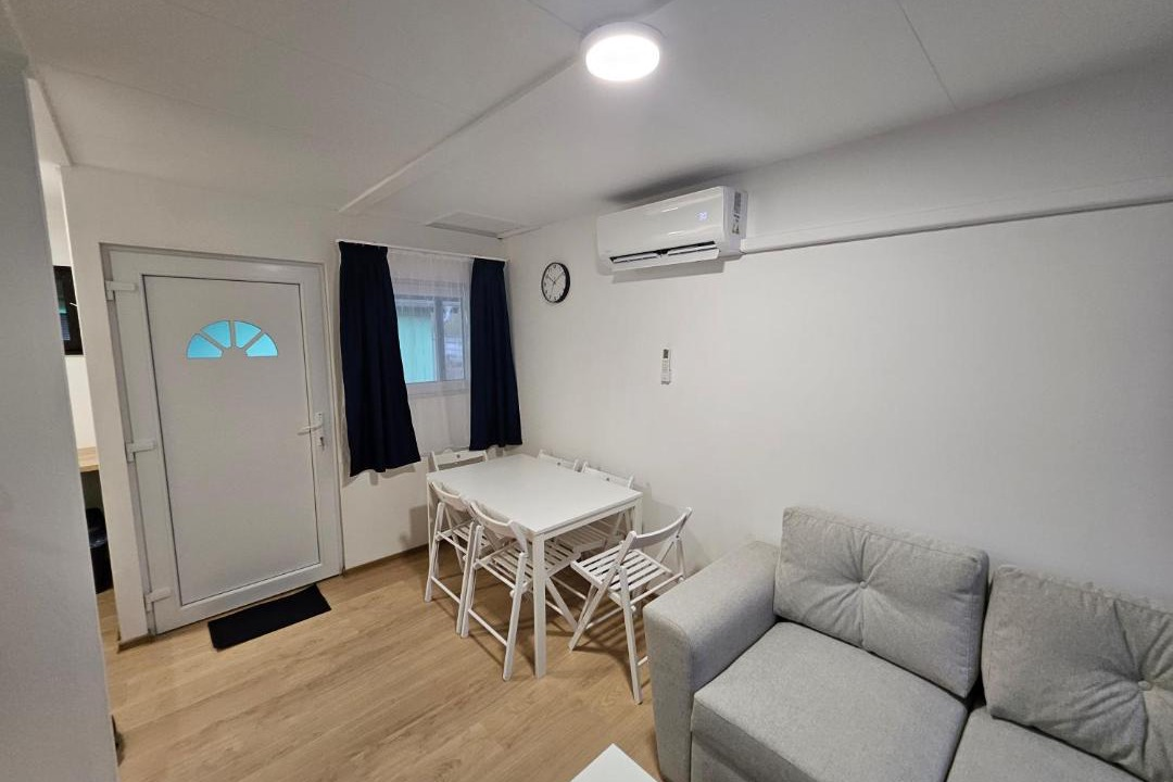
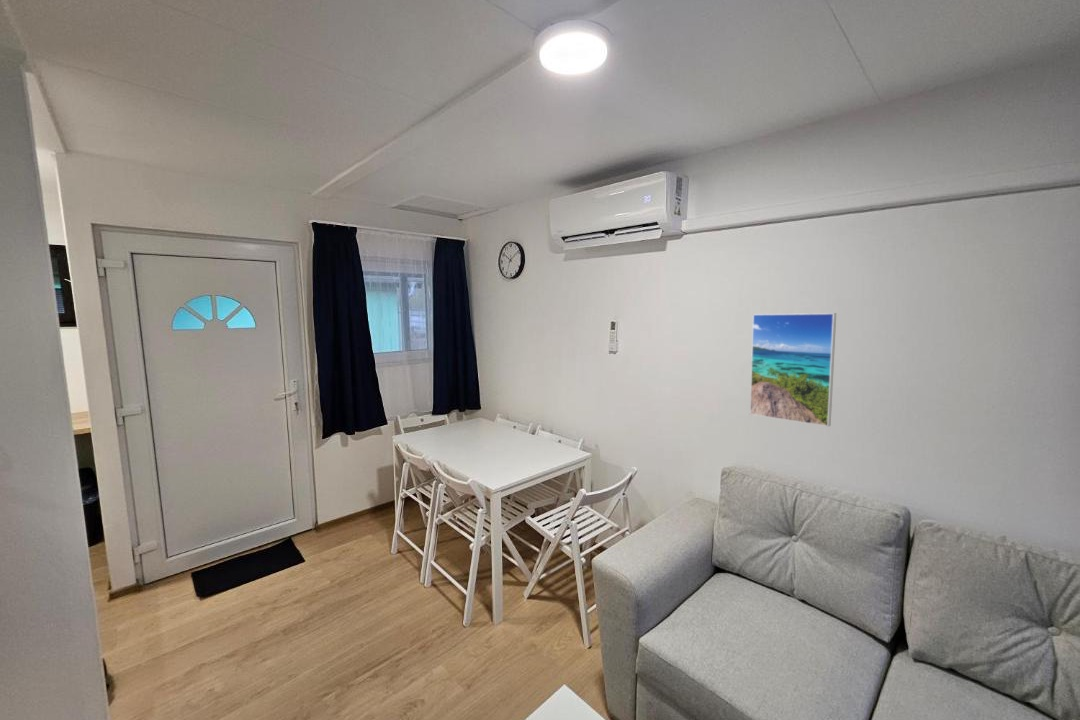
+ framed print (789, 367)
